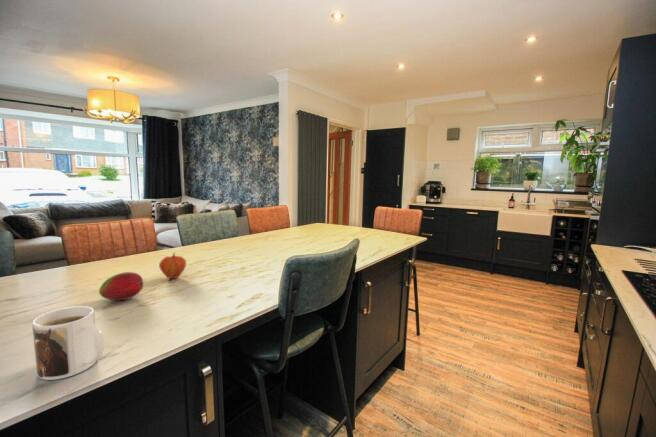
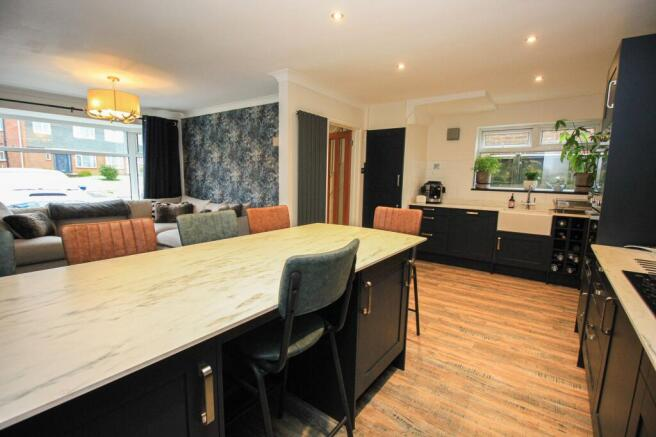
- mug (69, 342)
- fruit (173, 265)
- fruit (121, 286)
